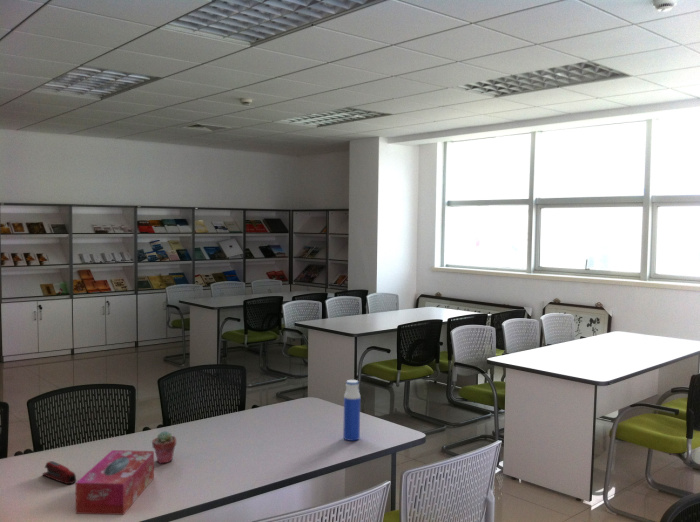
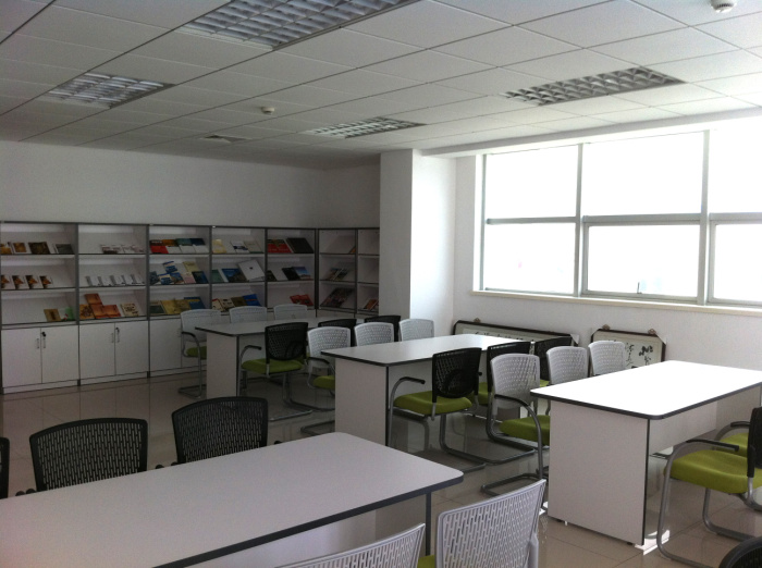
- stapler (59, 471)
- tissue box (117, 480)
- potted succulent (164, 445)
- water bottle (351, 409)
